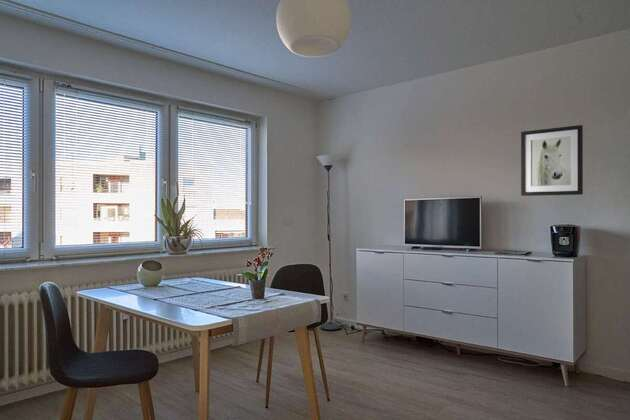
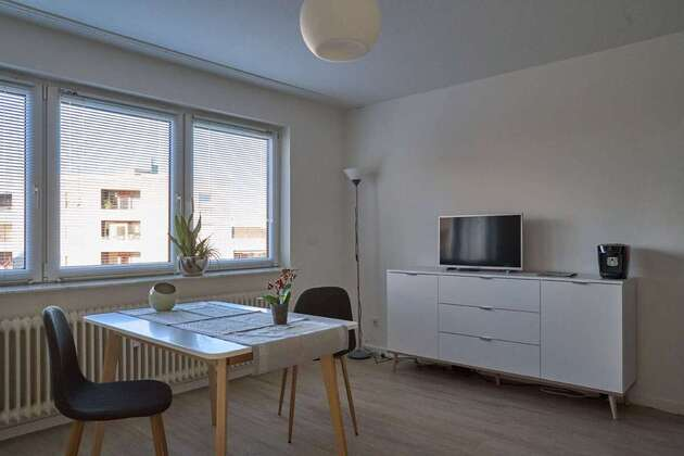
- wall art (550, 162)
